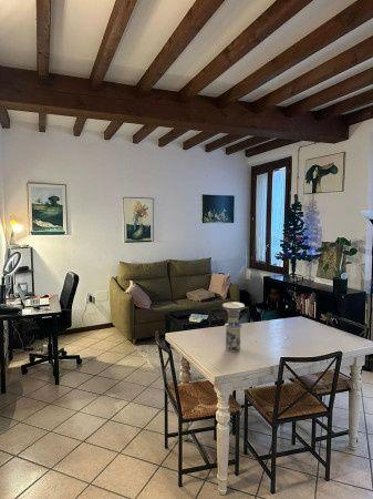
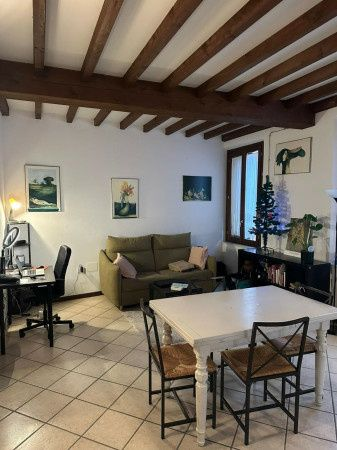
- vase (232, 327)
